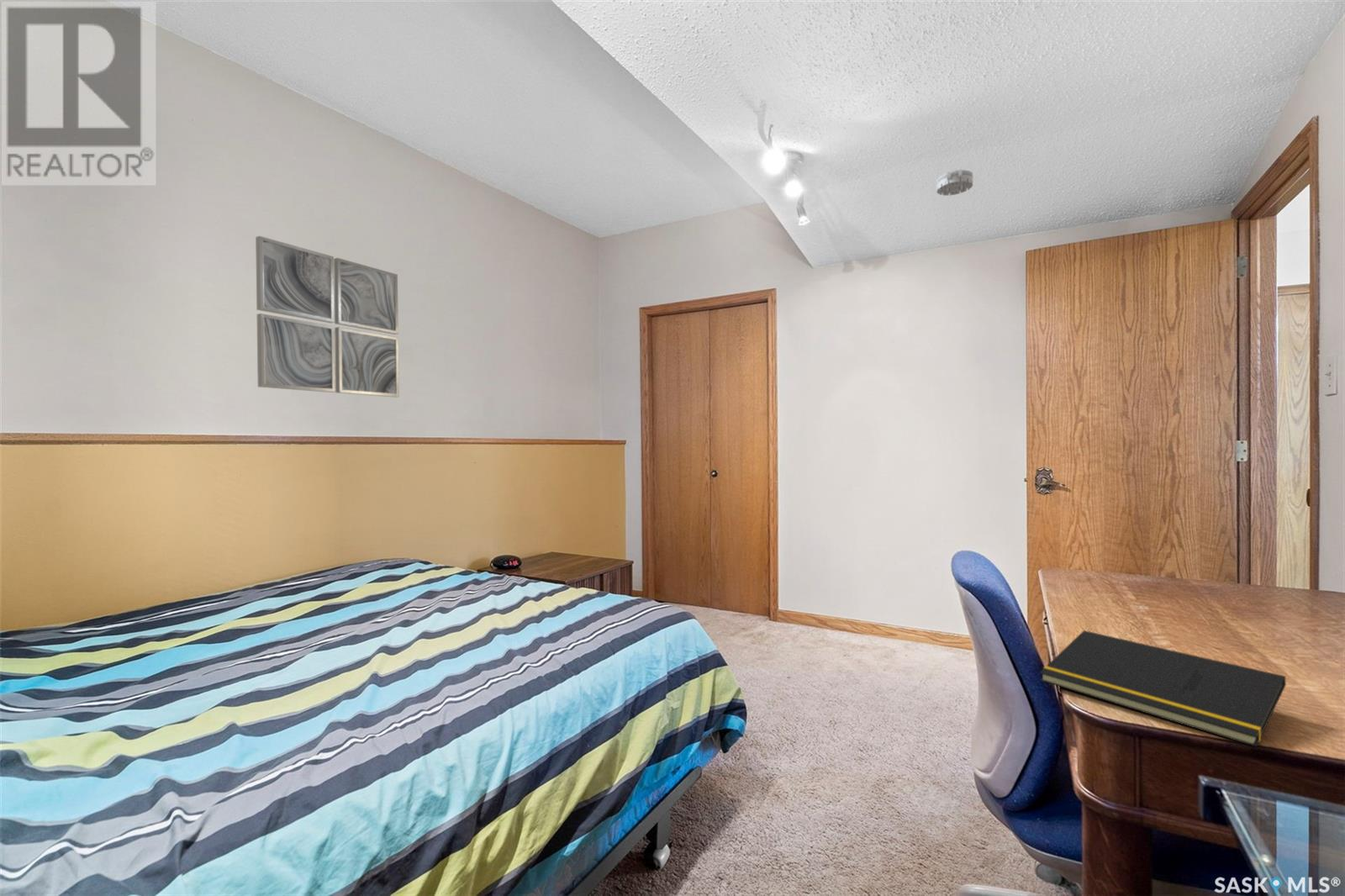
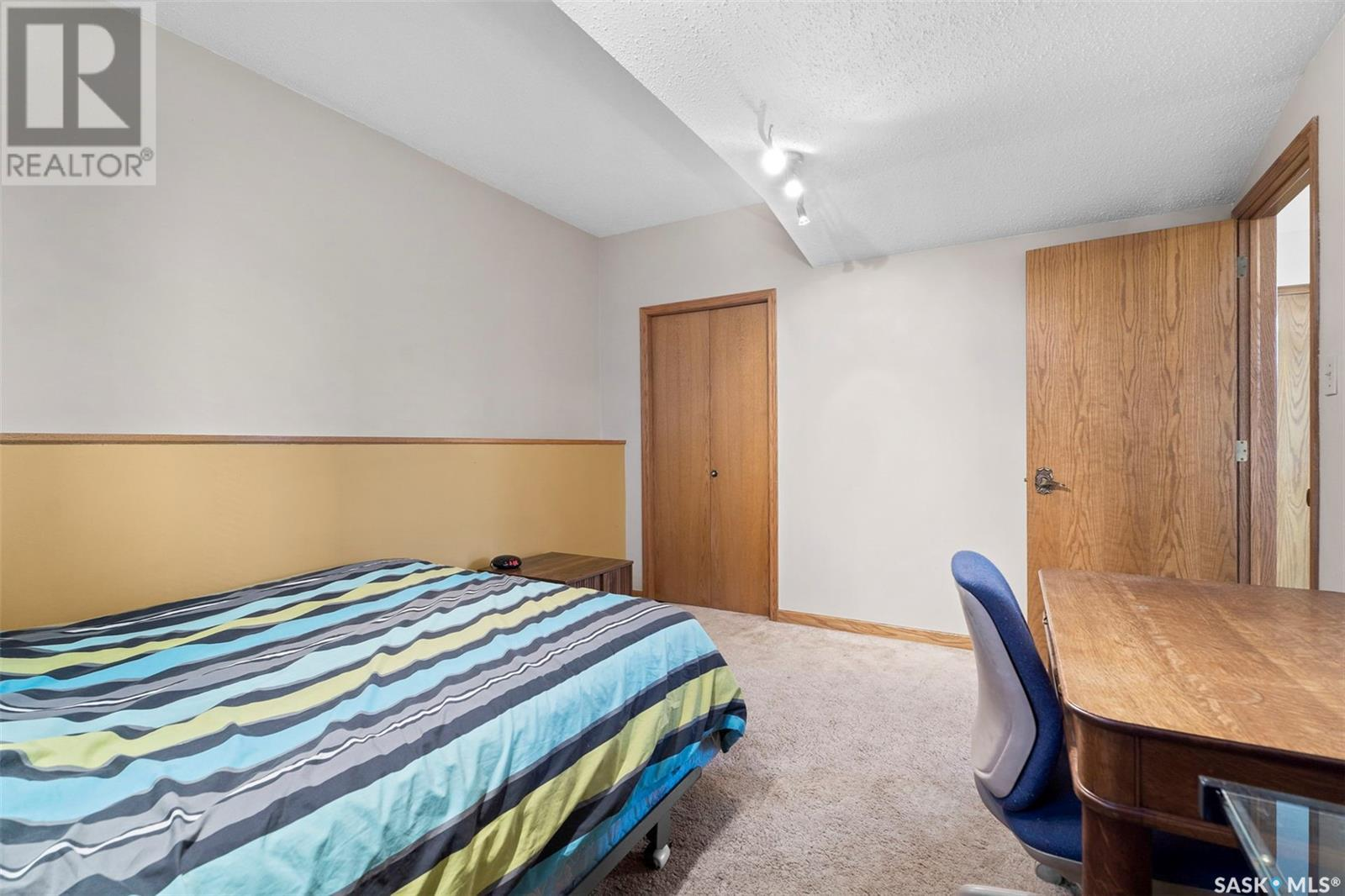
- wall art (334, 326)
- smoke detector (954, 182)
- notepad (1155, 678)
